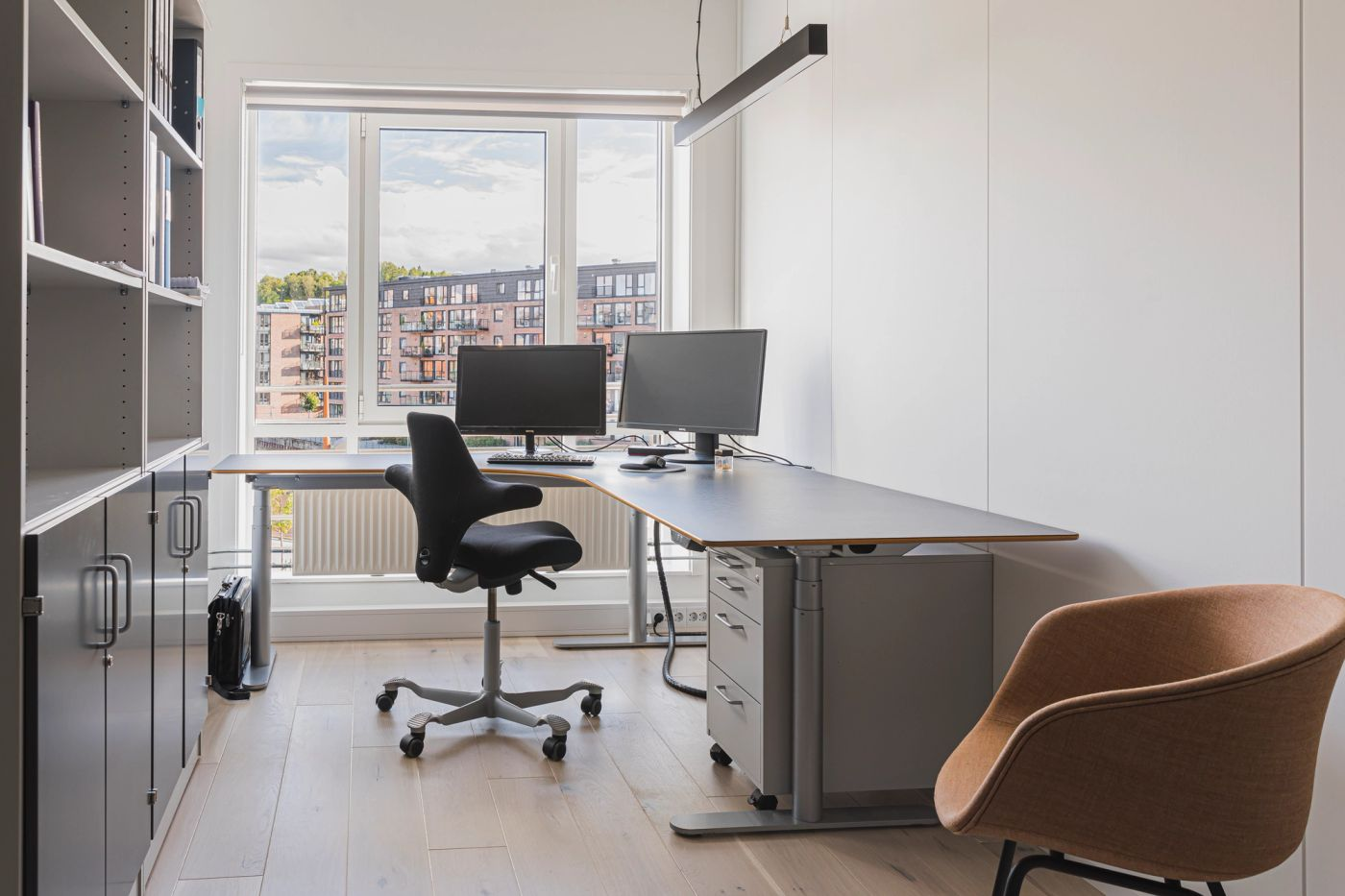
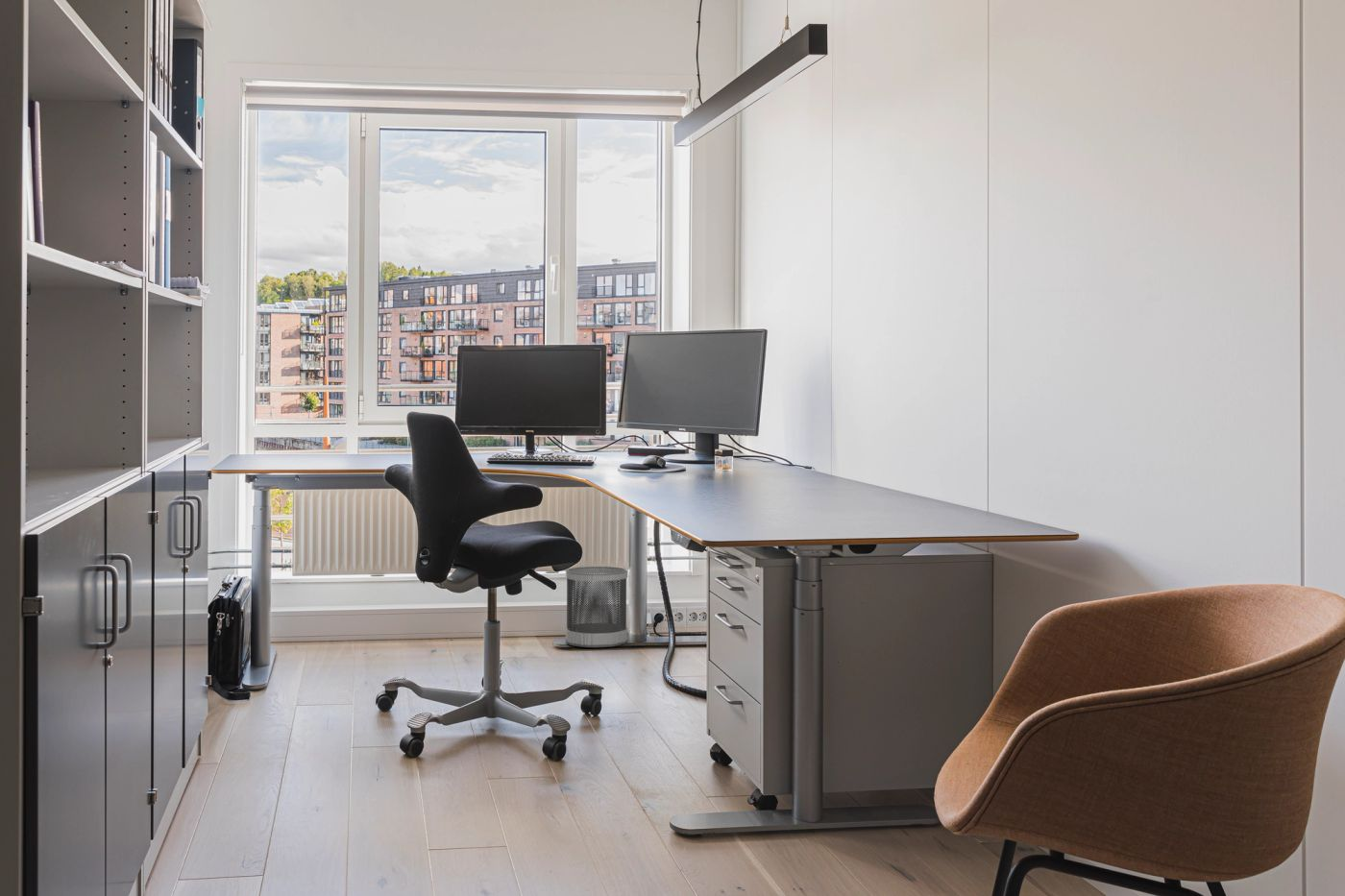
+ wastebasket (596, 605)
